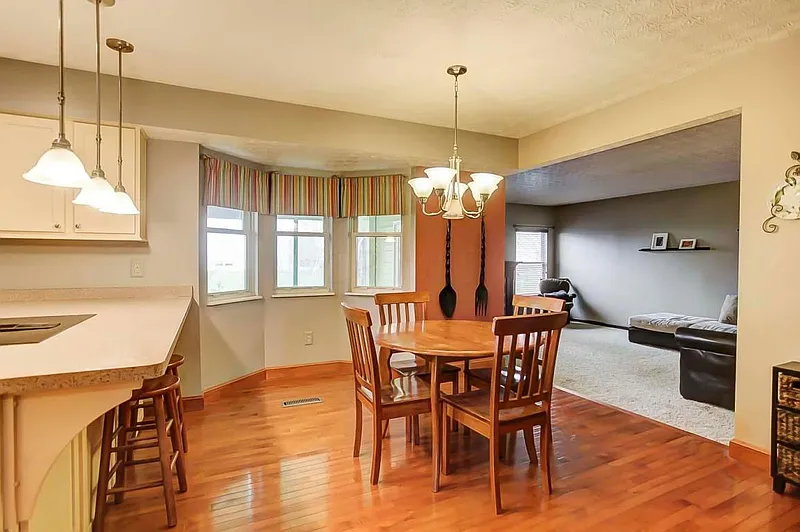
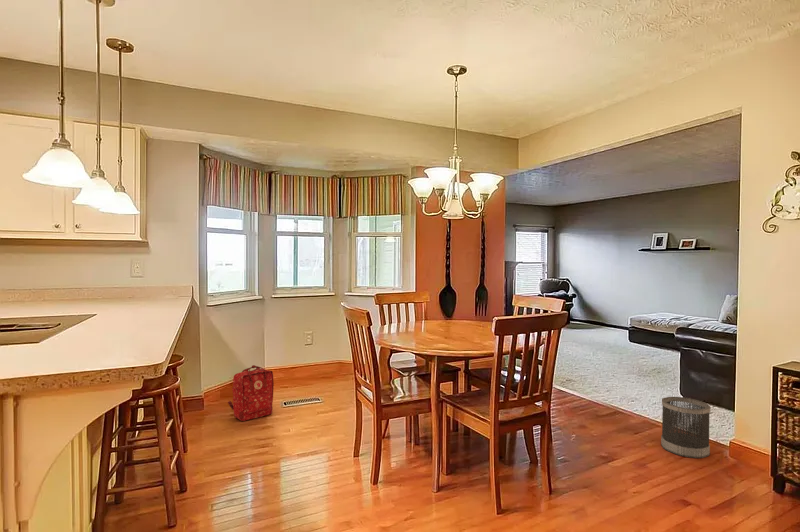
+ wastebasket (685, 425)
+ backpack (251, 390)
